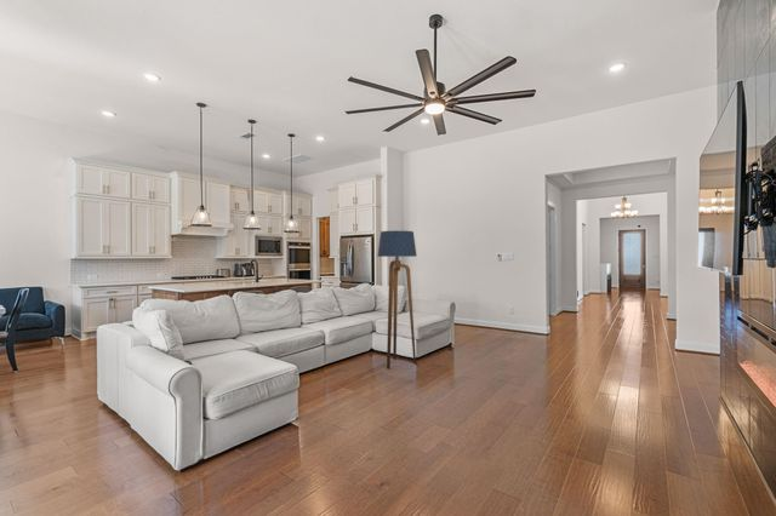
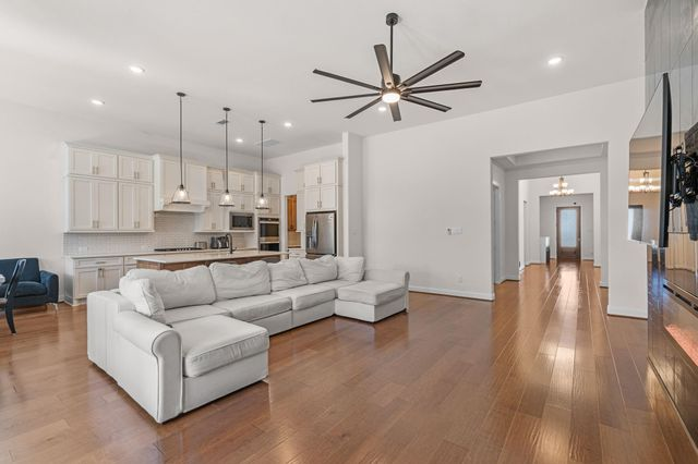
- floor lamp (396, 298)
